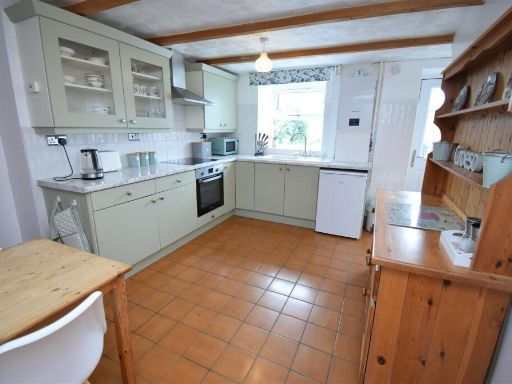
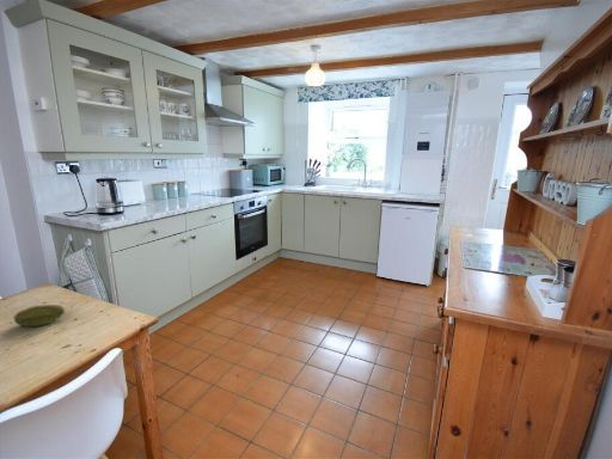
+ fruit (38, 314)
